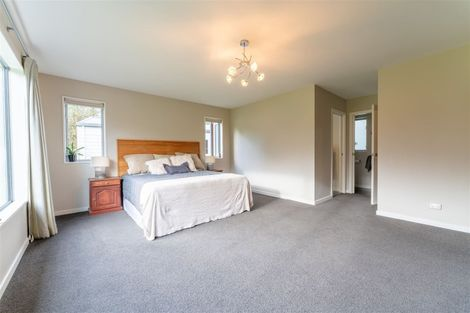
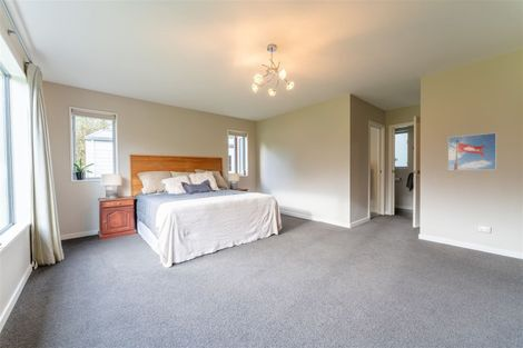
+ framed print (471, 152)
